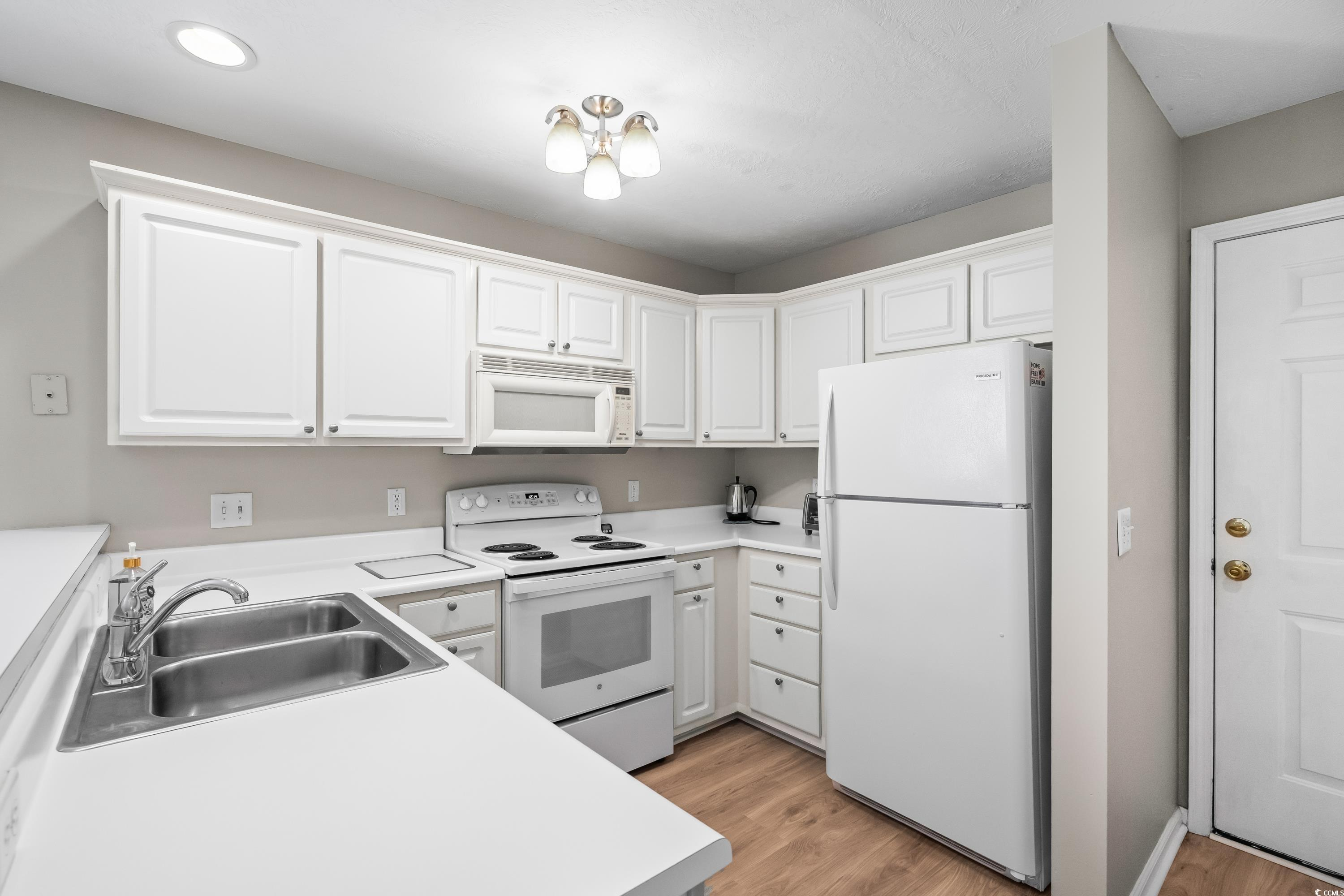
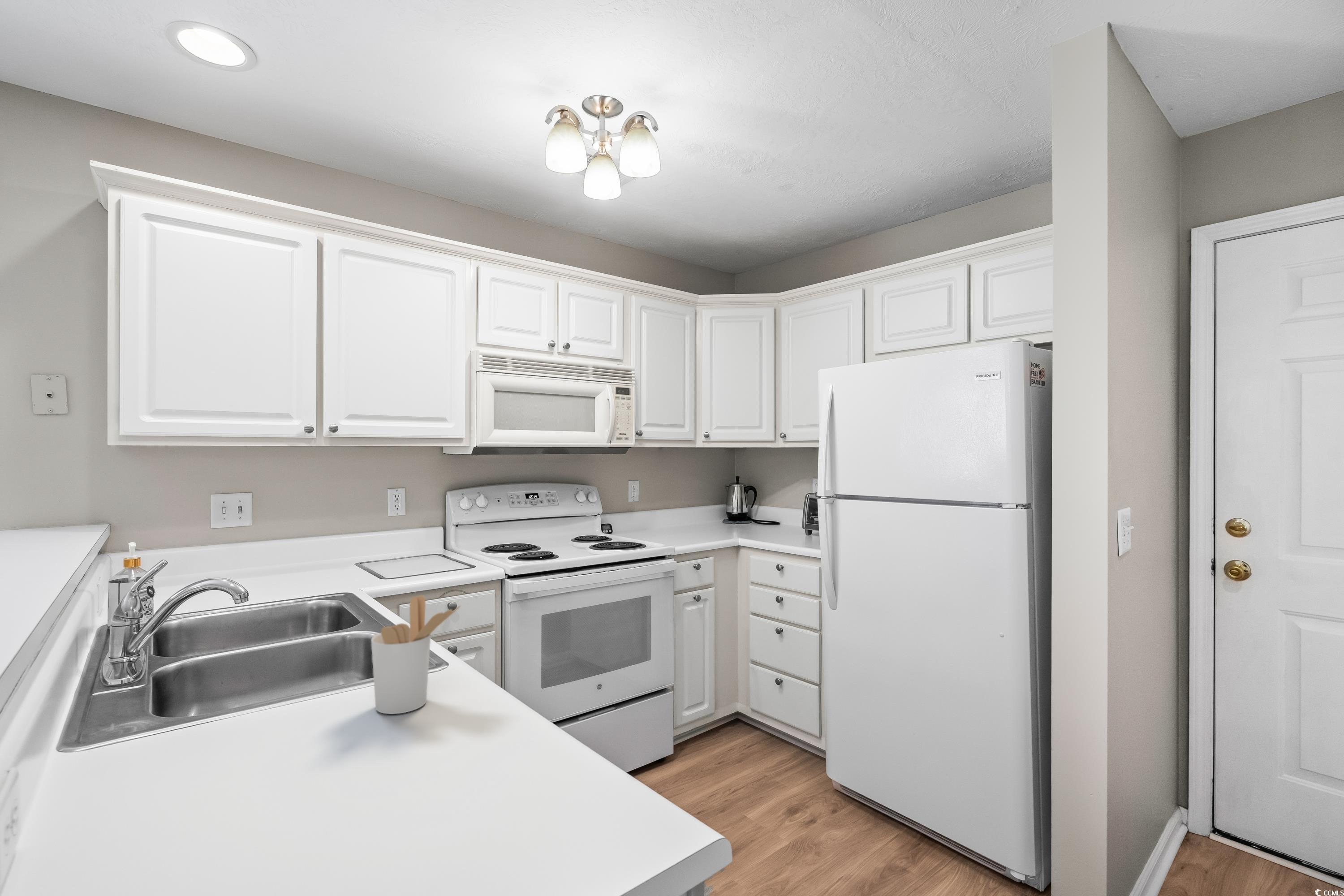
+ utensil holder (415, 654)
